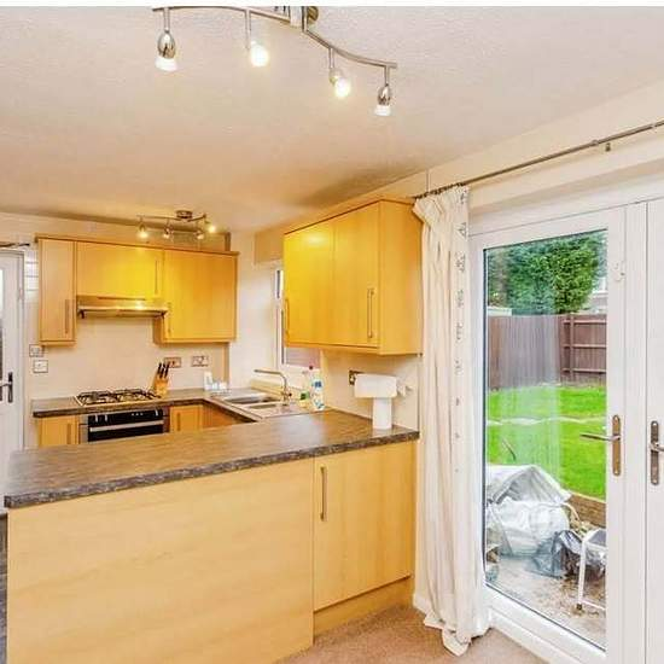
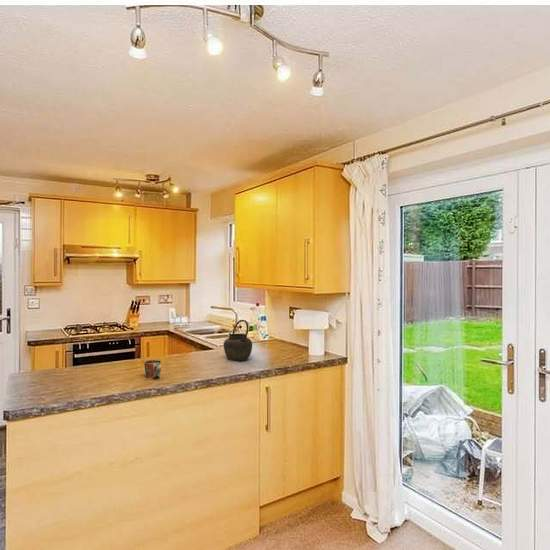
+ kettle (237, 338)
+ mug (153, 369)
